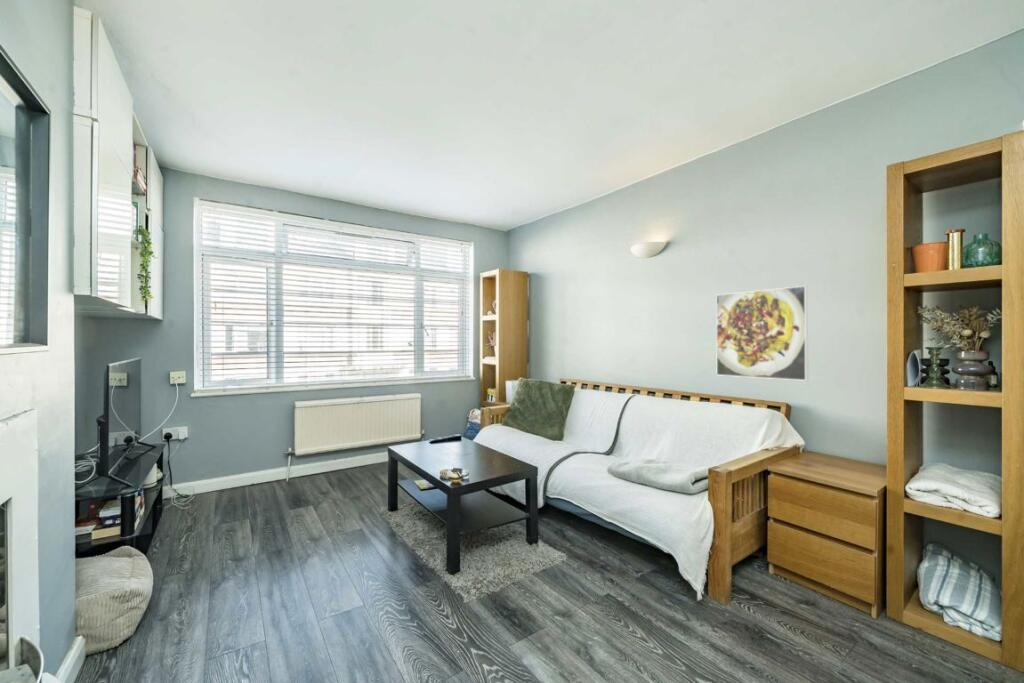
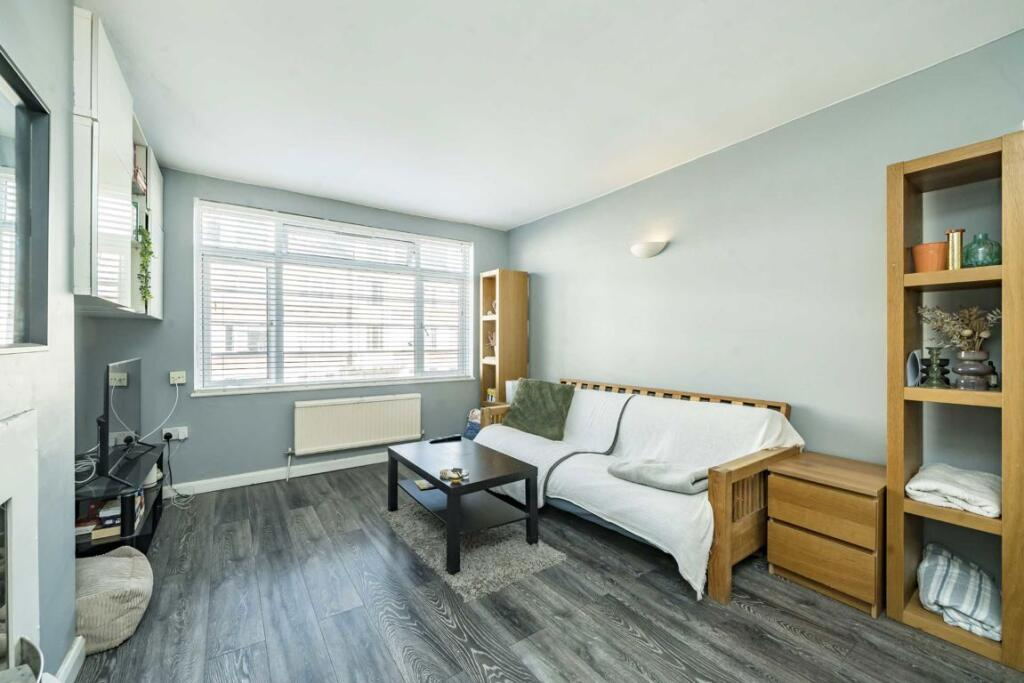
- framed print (758, 334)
